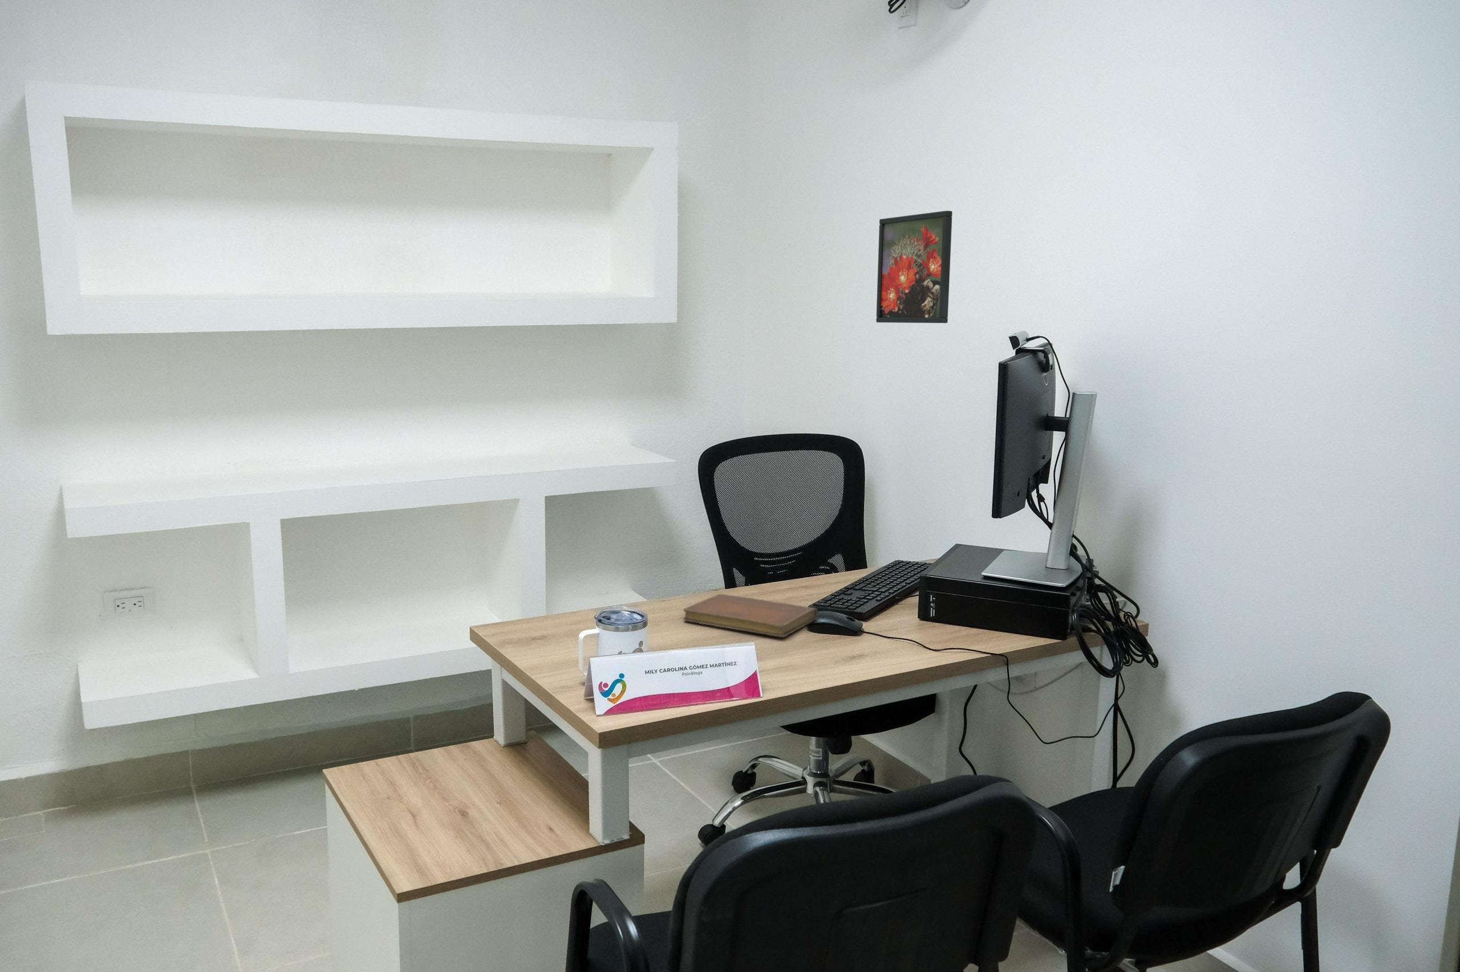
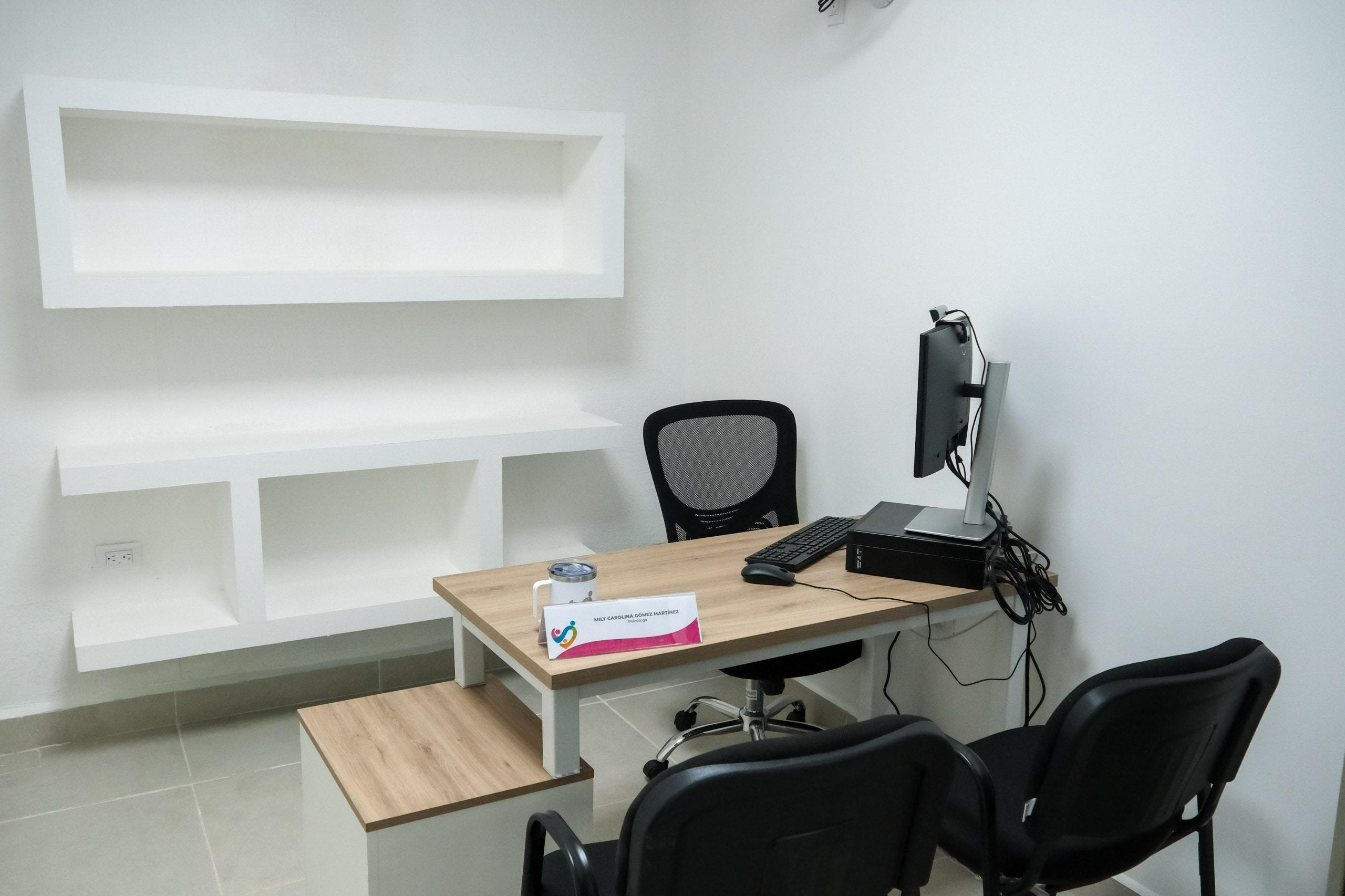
- notebook (750, 614)
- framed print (912, 269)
